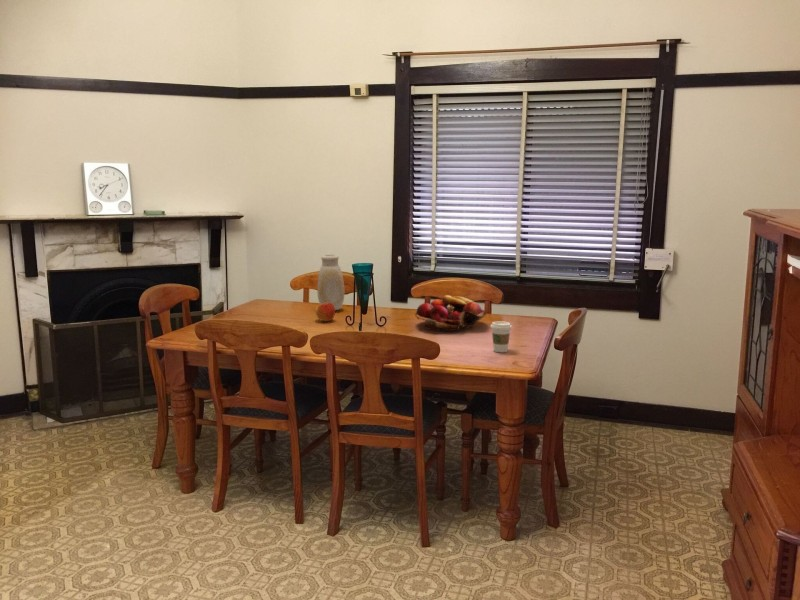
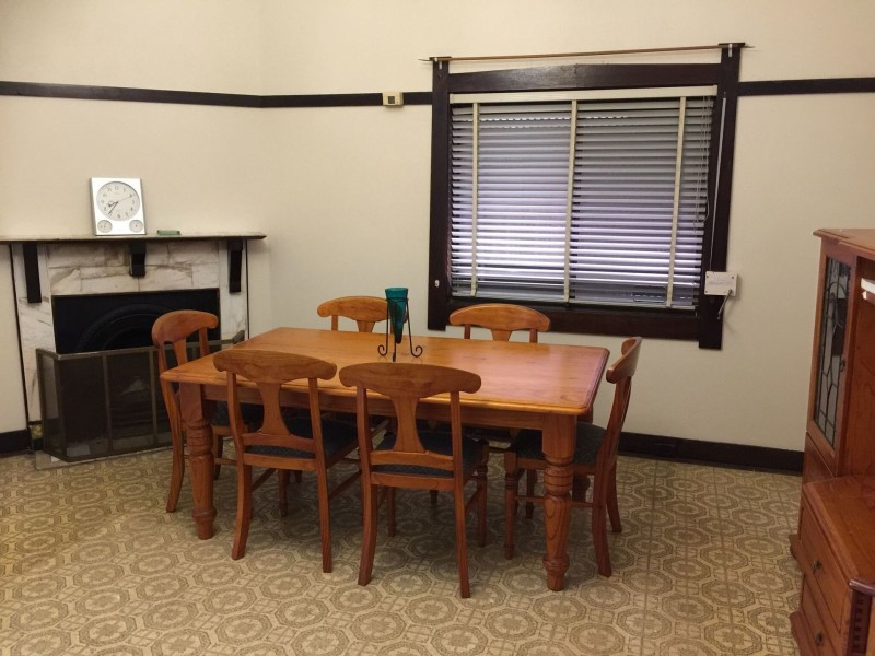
- coffee cup (500, 336)
- apple (325, 311)
- fruit basket (450, 311)
- vase (339, 280)
